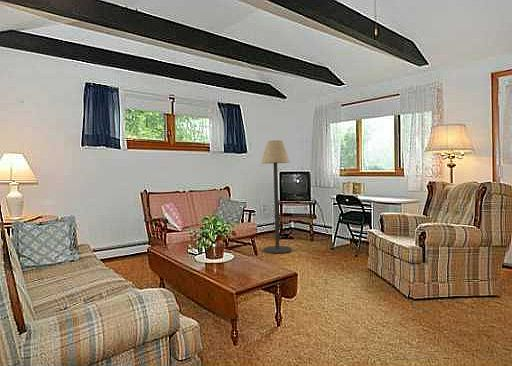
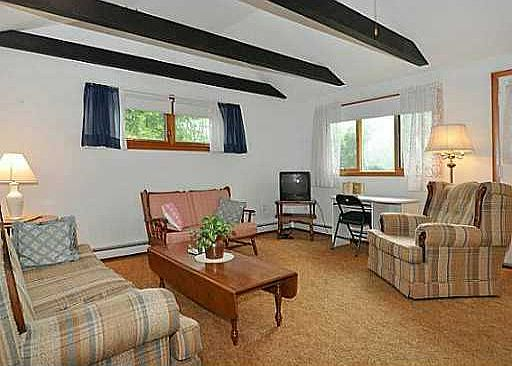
- floor lamp (276, 195)
